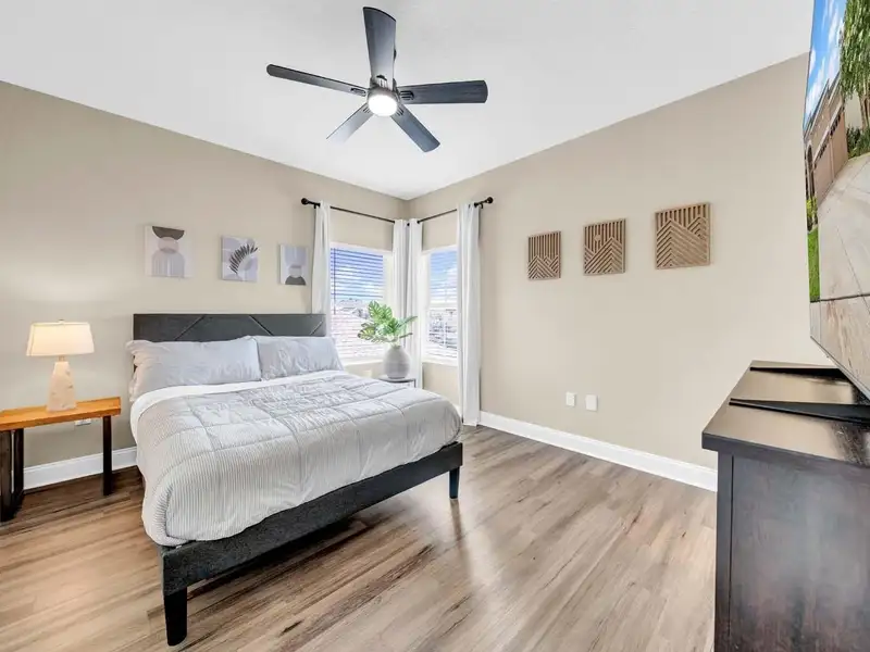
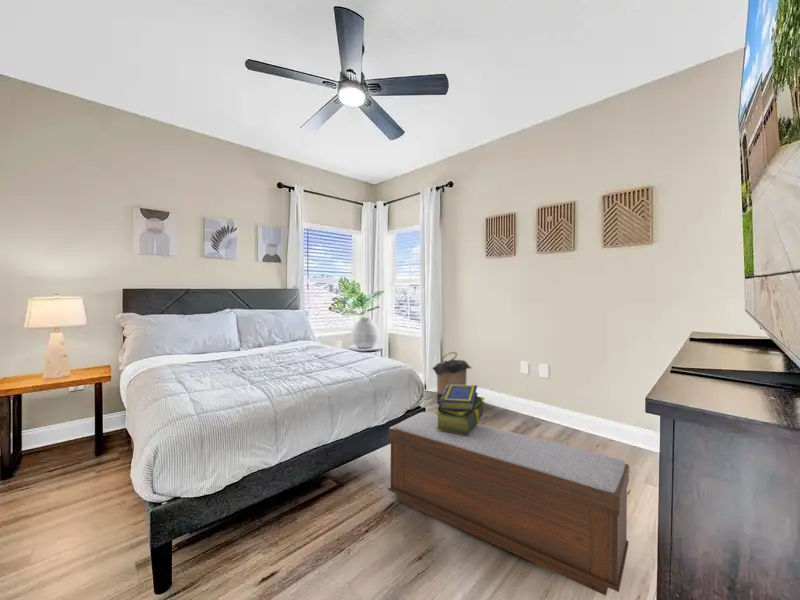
+ stack of books (461, 408)
+ bench (494, 480)
+ laundry hamper (451, 375)
